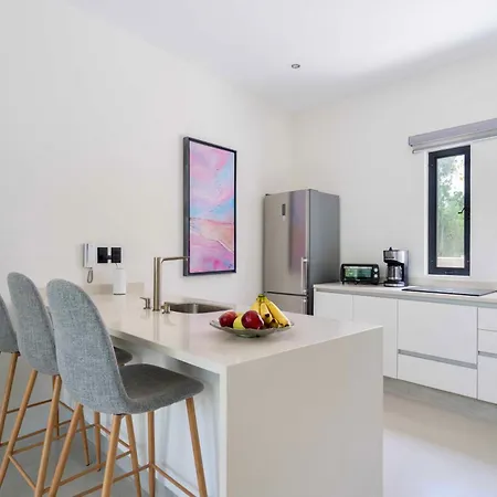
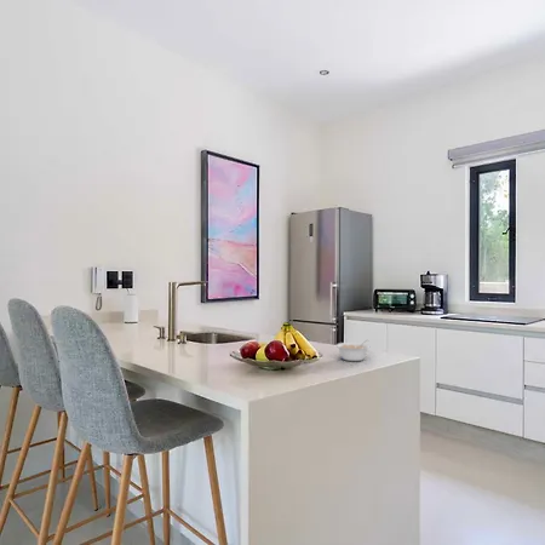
+ legume (352, 350)
